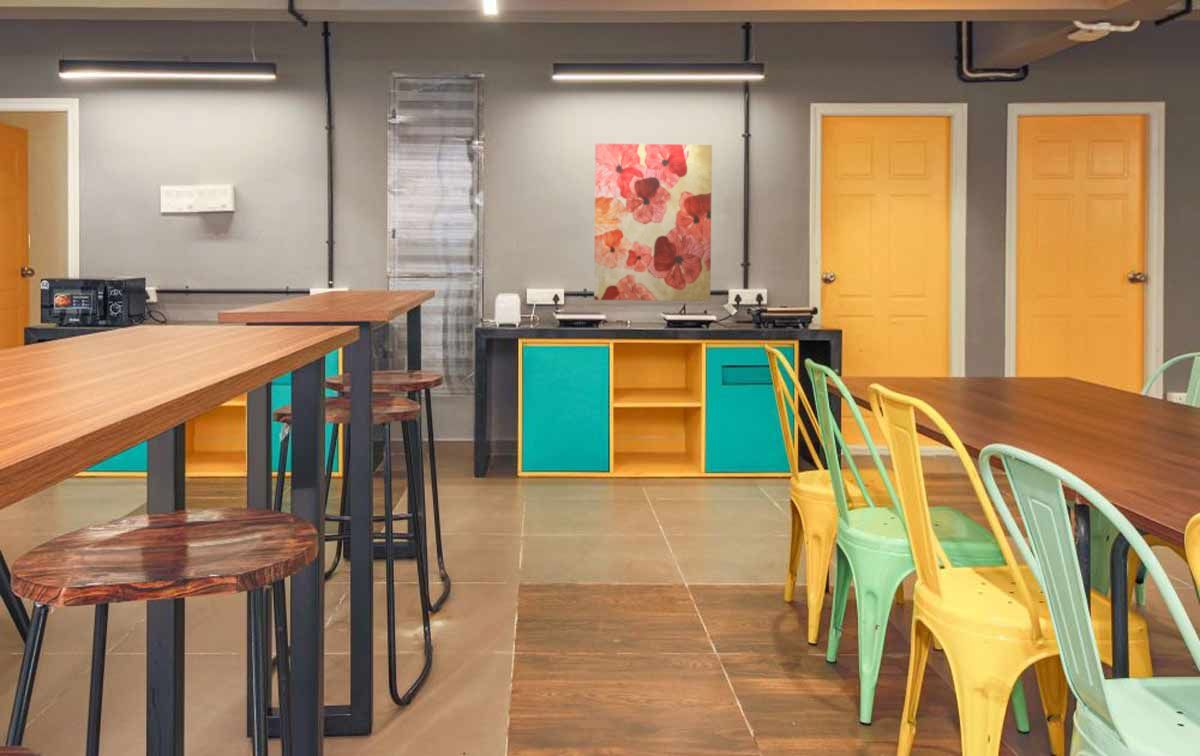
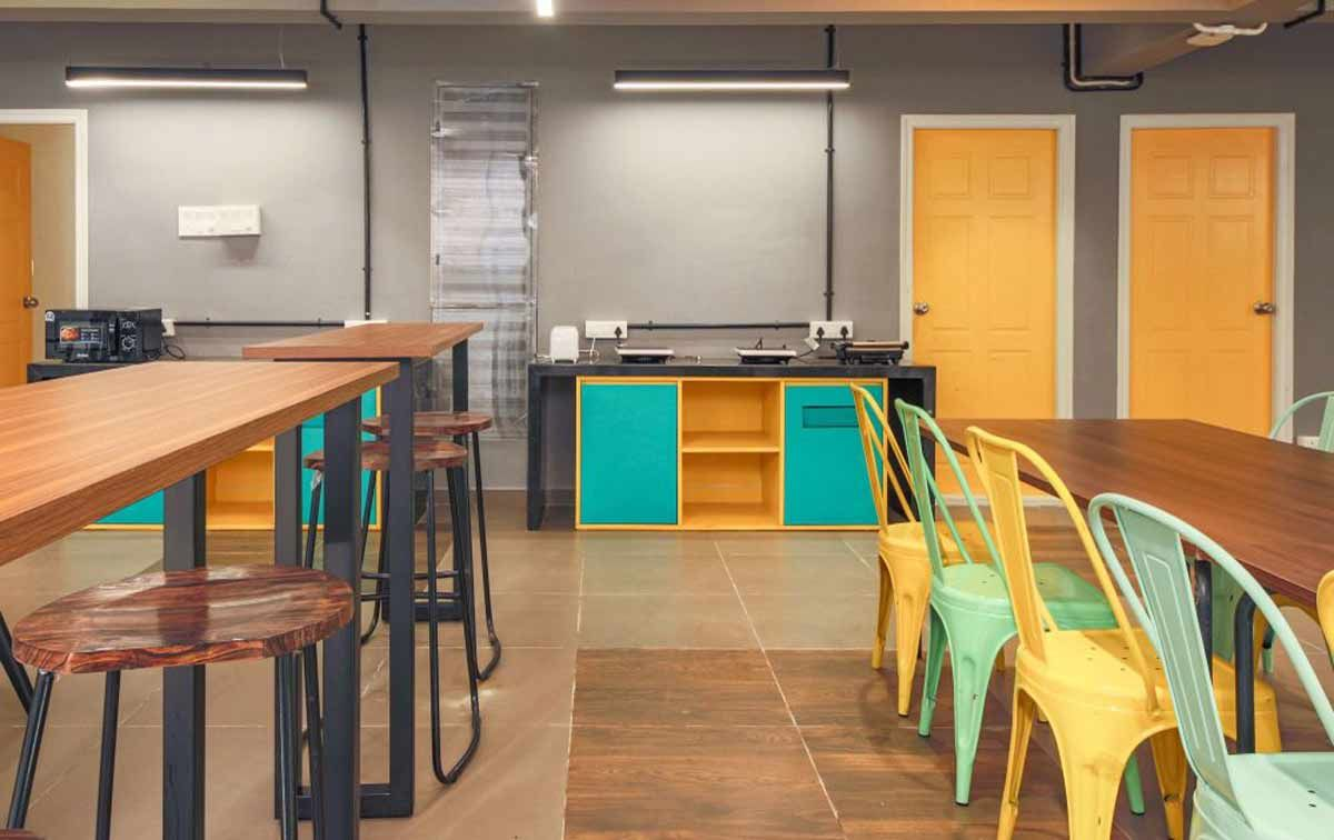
- wall art (652, 222)
